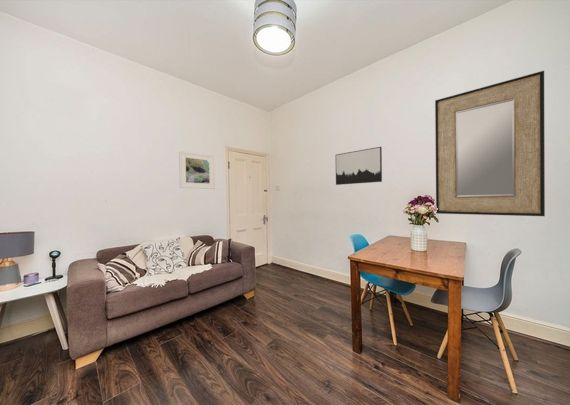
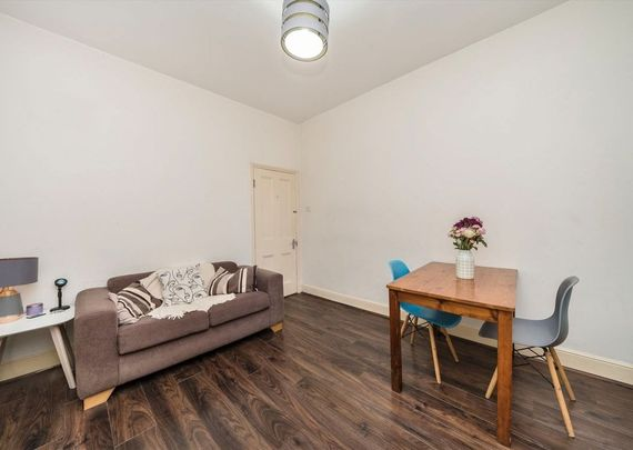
- wall art (357, 167)
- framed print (197, 171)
- home mirror (483, 151)
